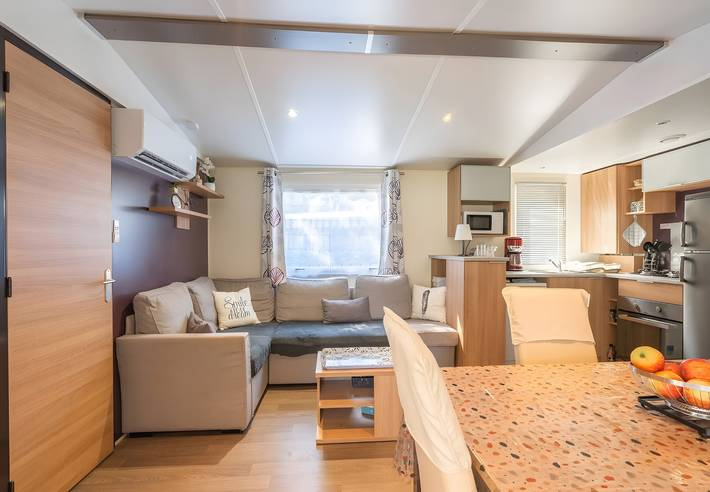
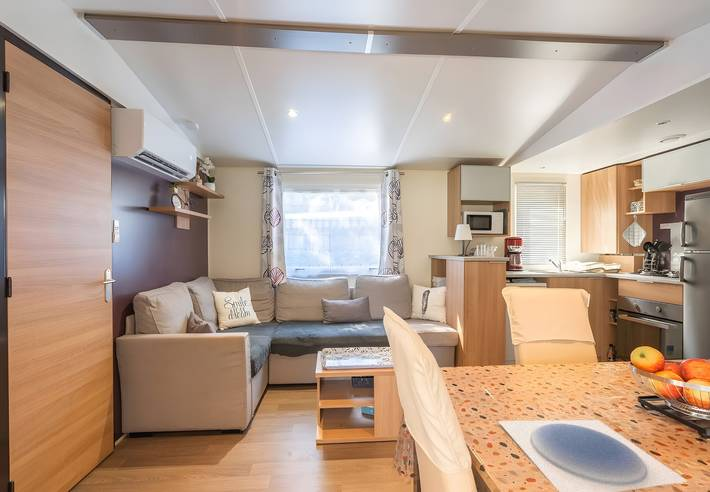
+ plate (584, 445)
